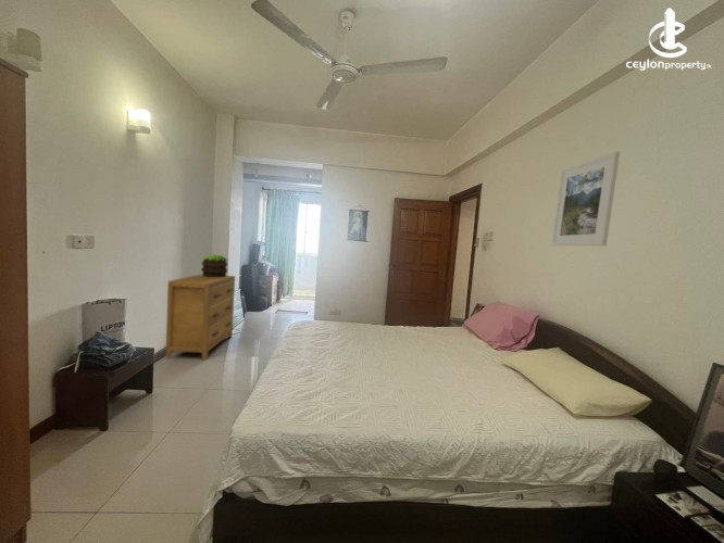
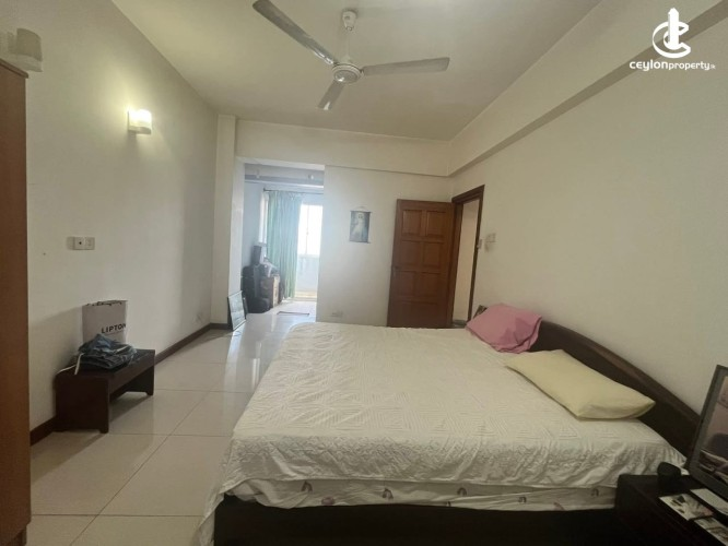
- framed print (581, 204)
- potted plant (214, 265)
- dresser (204, 312)
